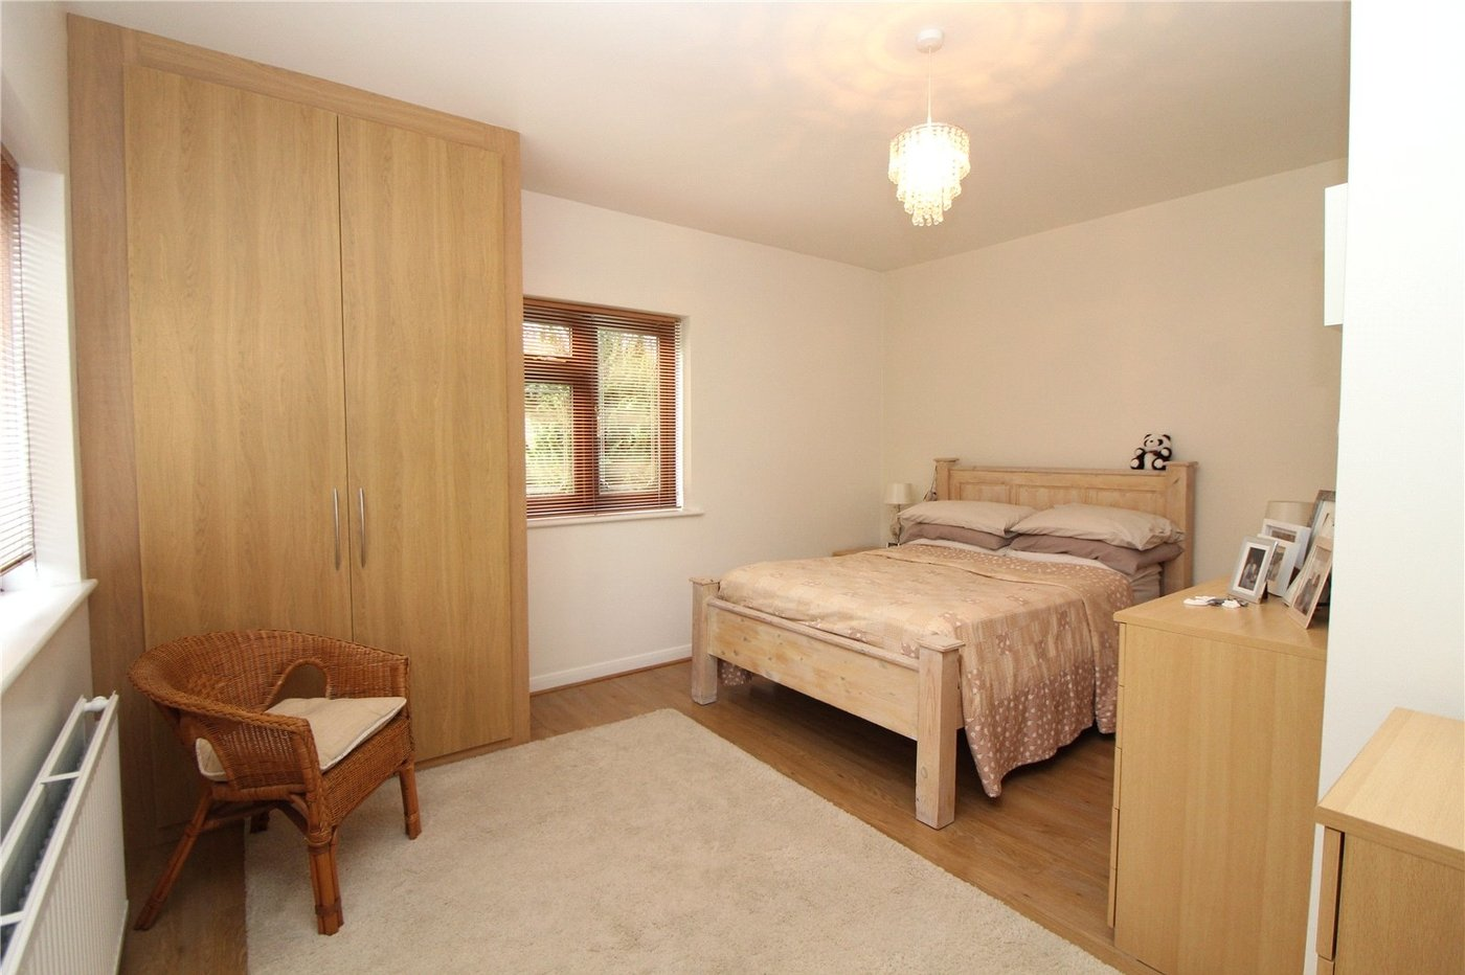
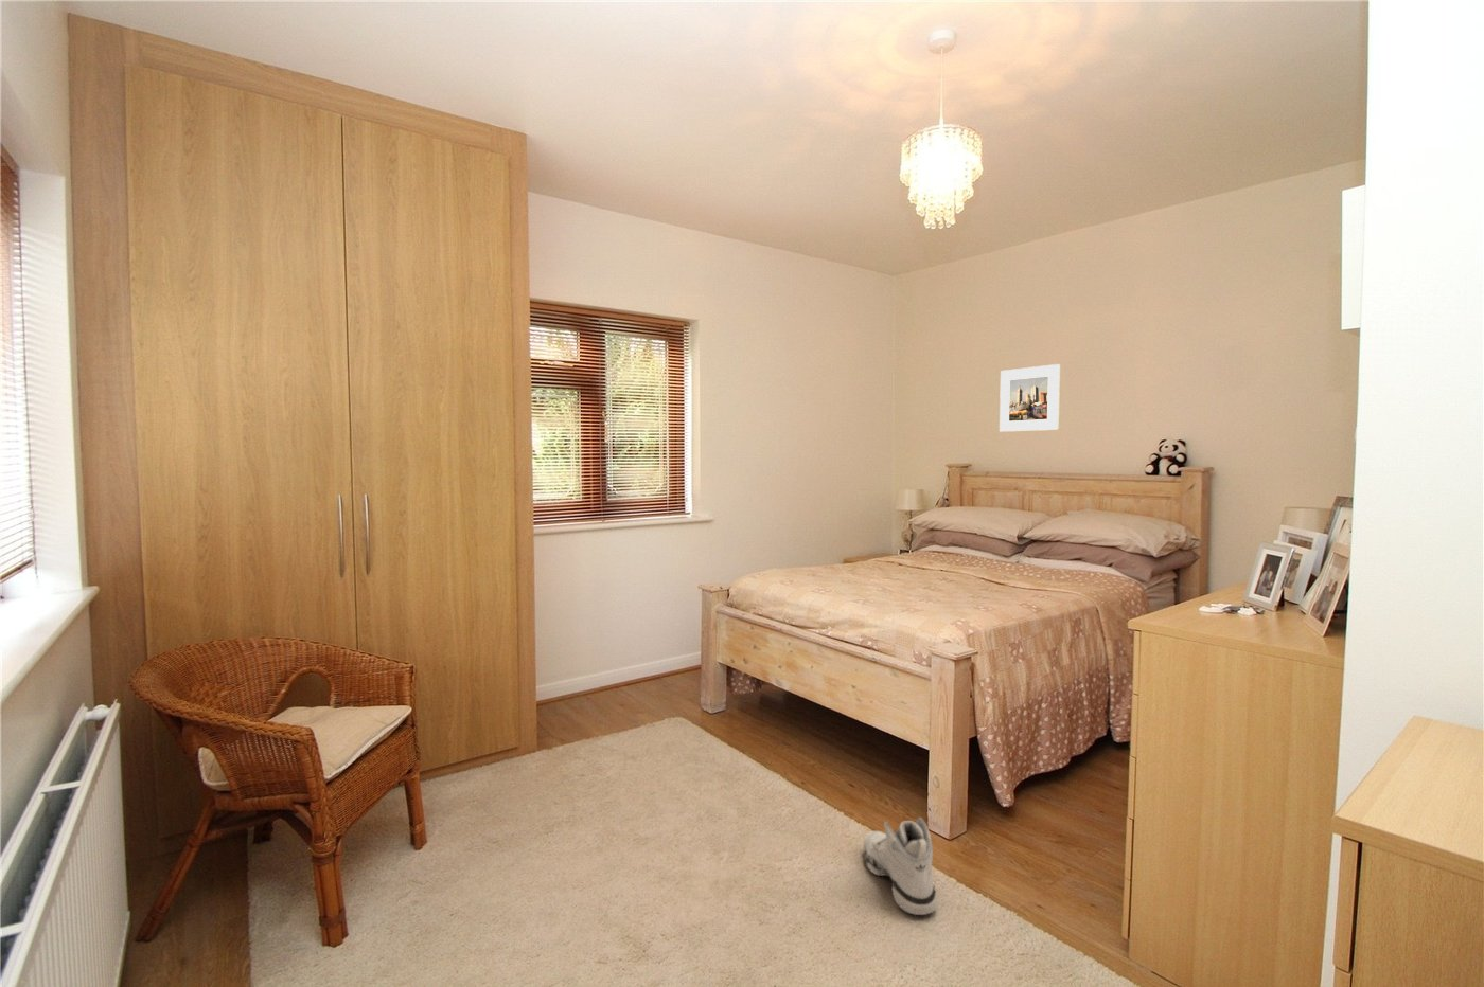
+ sneaker (897, 846)
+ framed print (1029, 399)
